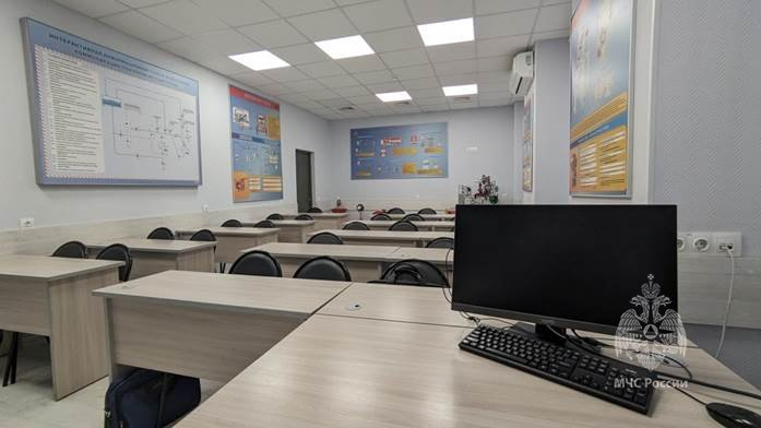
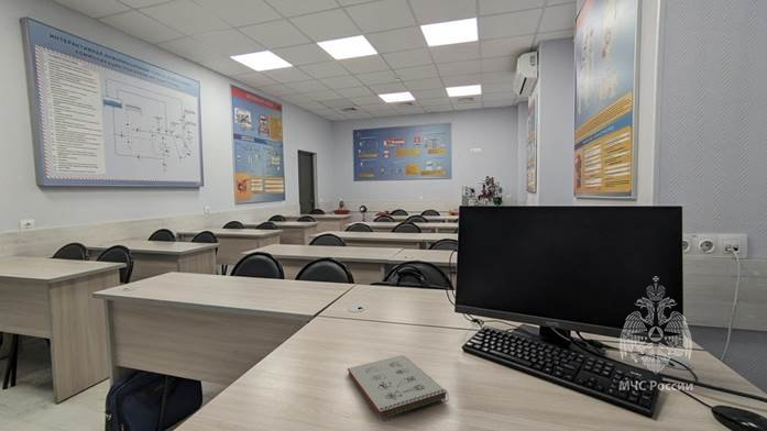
+ notepad (394, 380)
